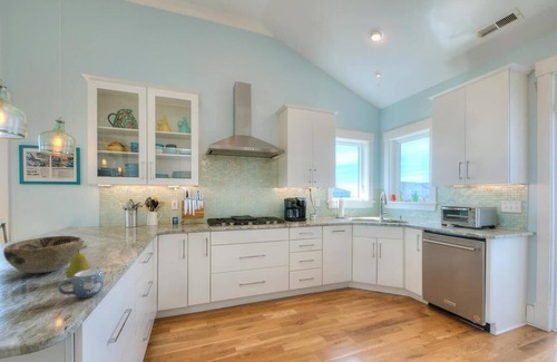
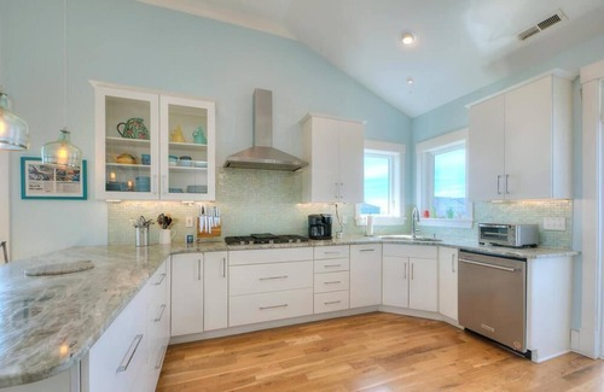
- decorative bowl (46, 255)
- fruit (78, 264)
- mug (81, 285)
